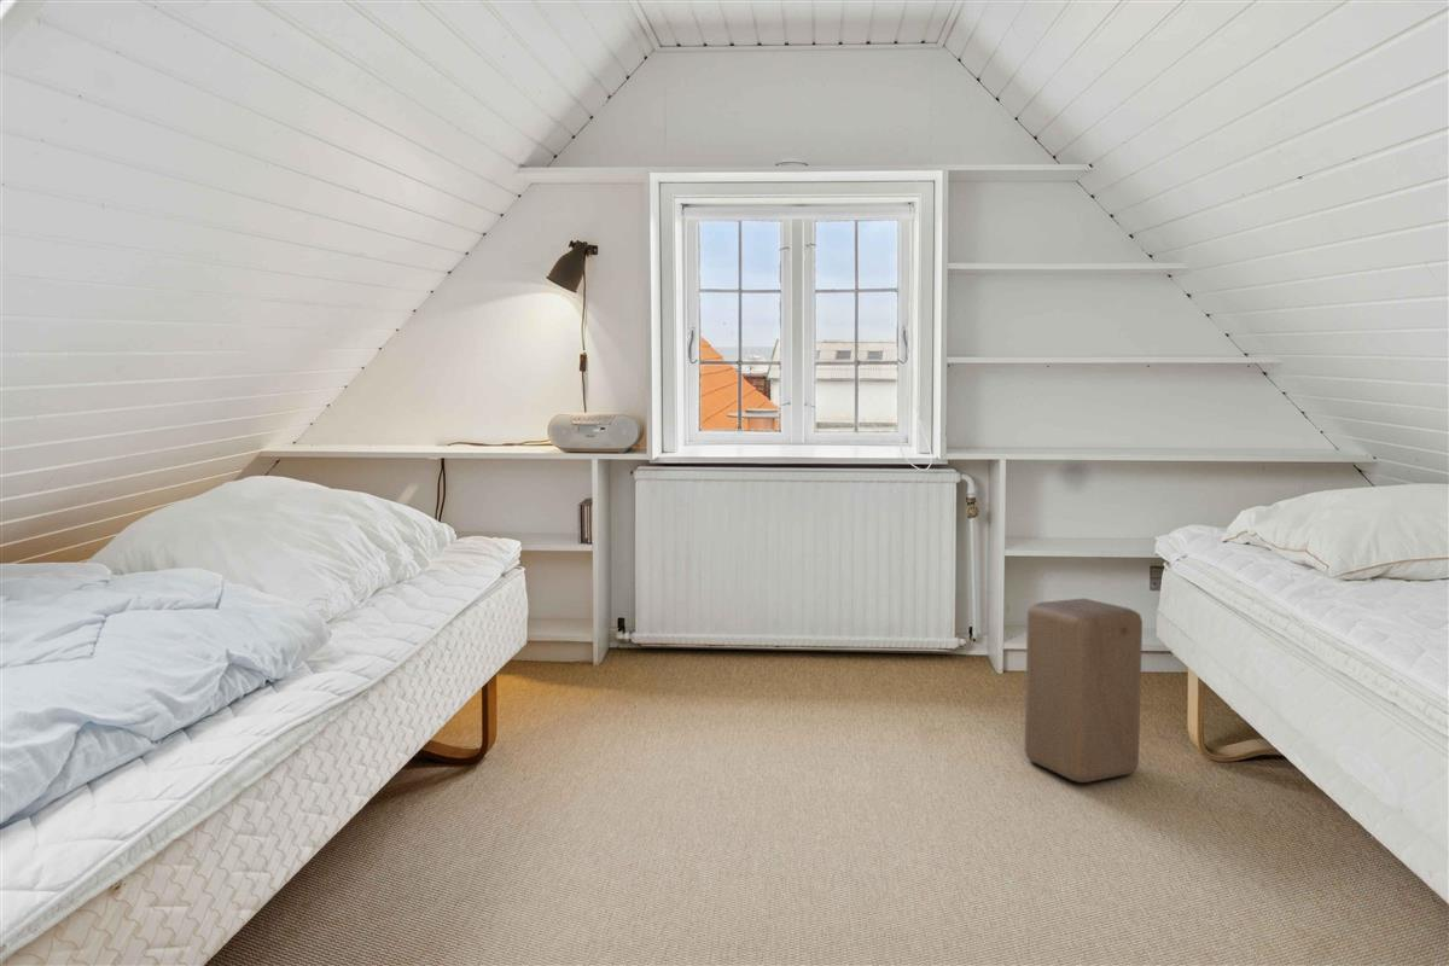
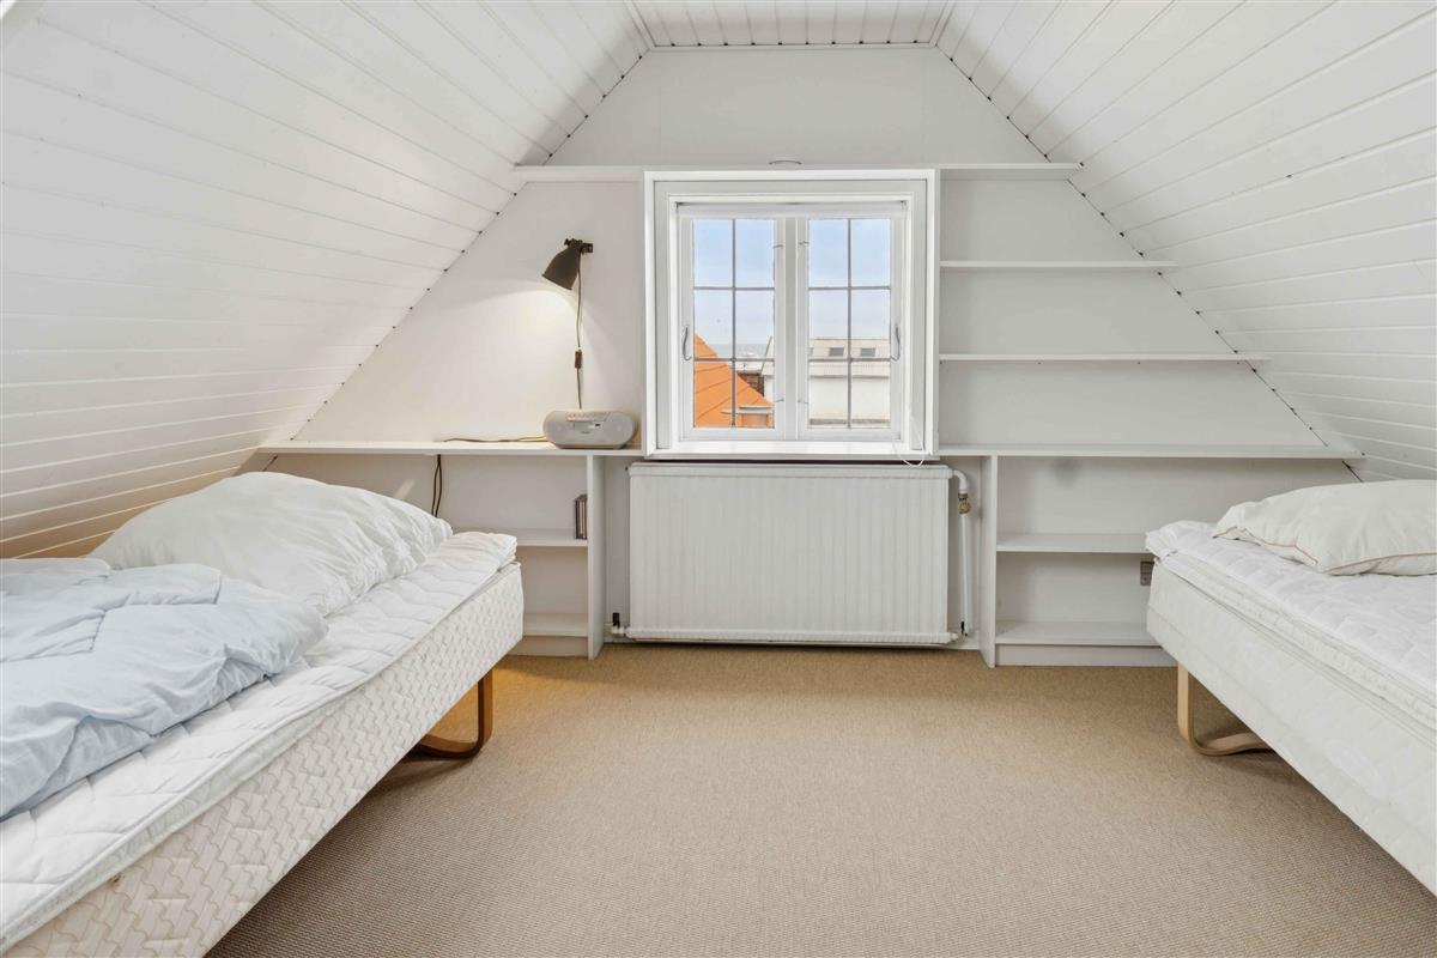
- stool (1082, 687)
